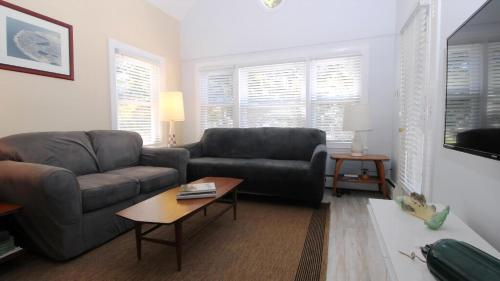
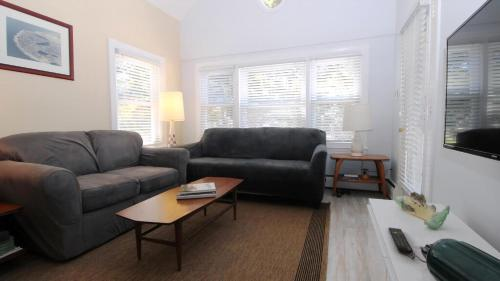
+ remote control (399, 239)
